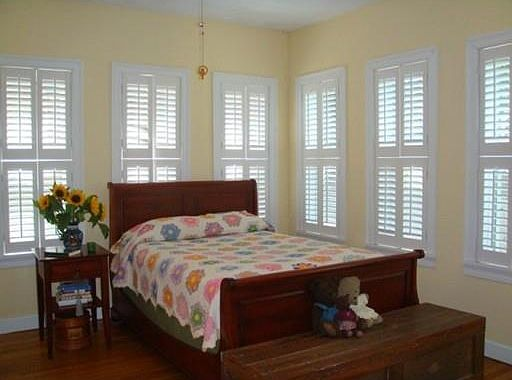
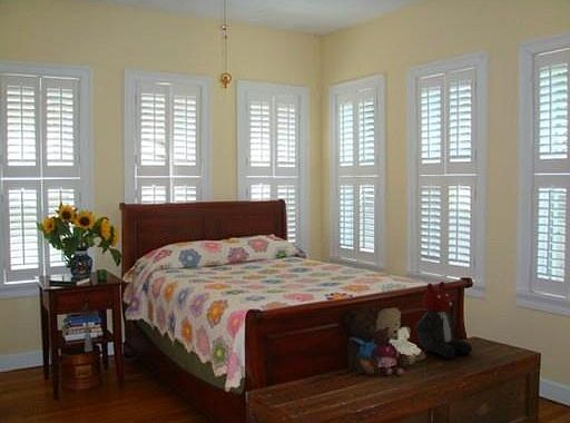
+ teddy bear (443, 317)
